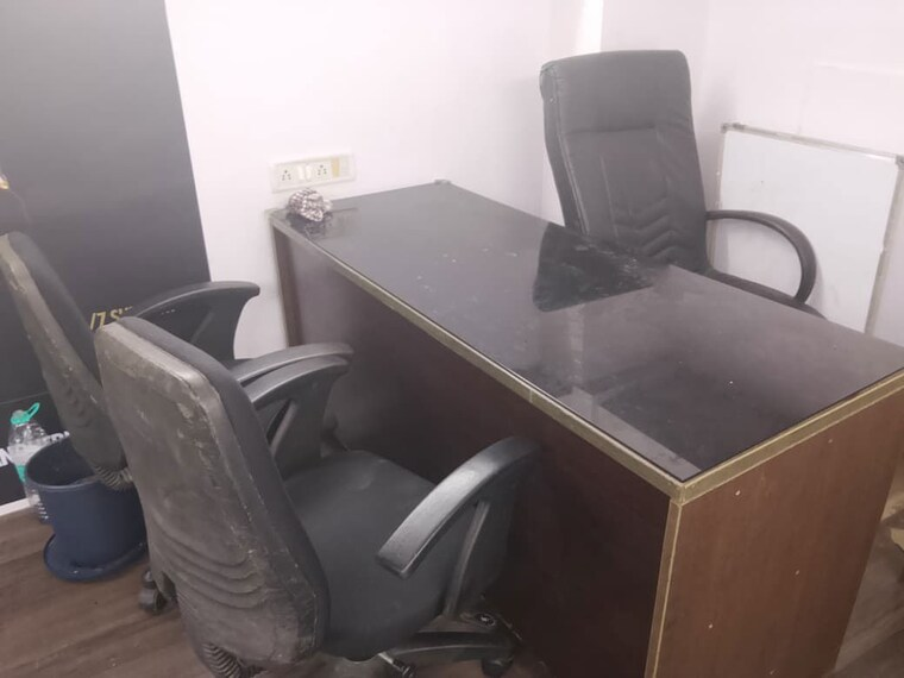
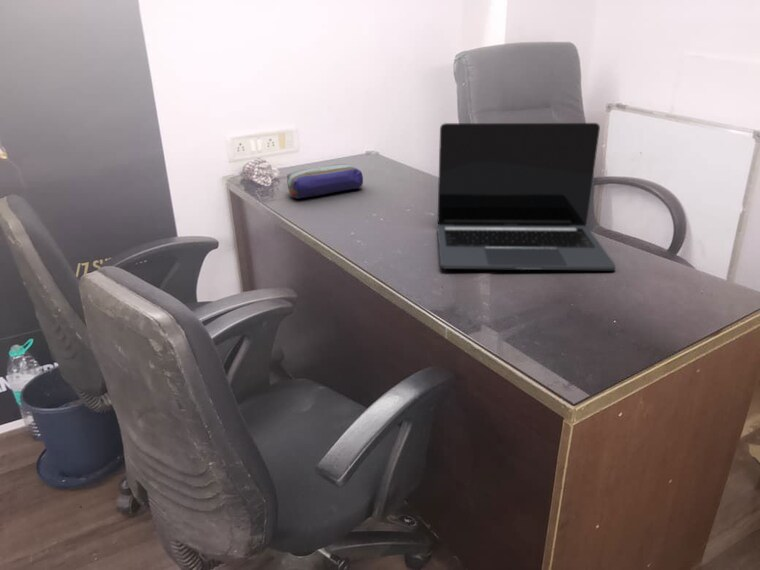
+ pencil case (325, 180)
+ laptop (523, 193)
